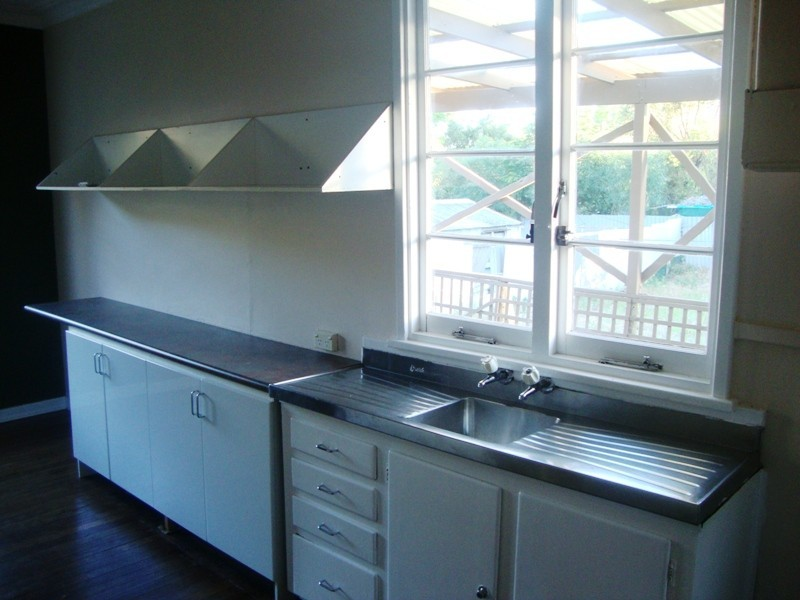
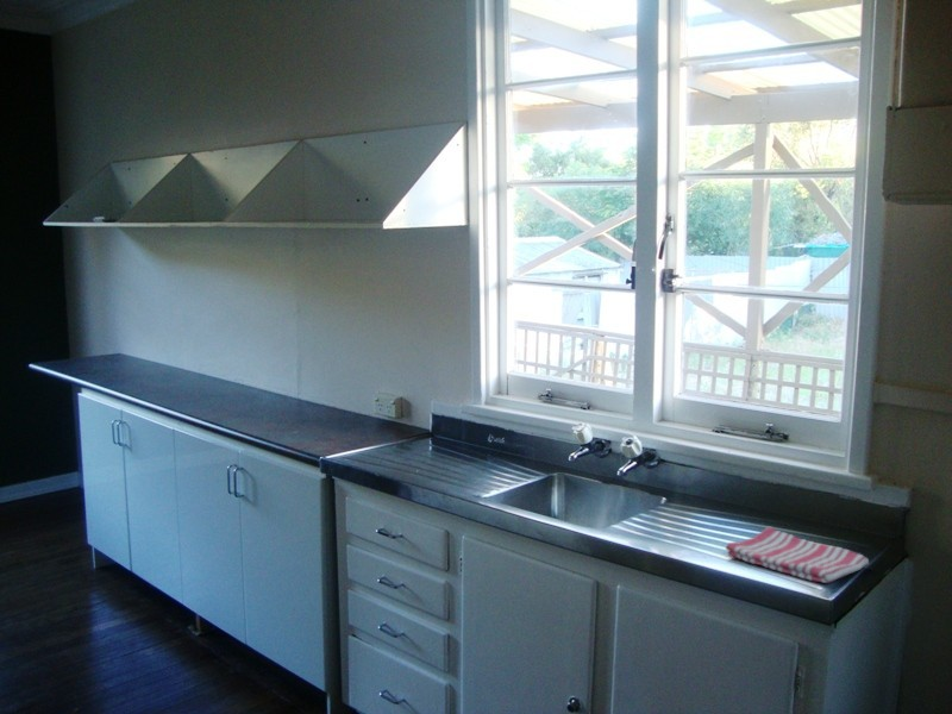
+ dish towel (795, 553)
